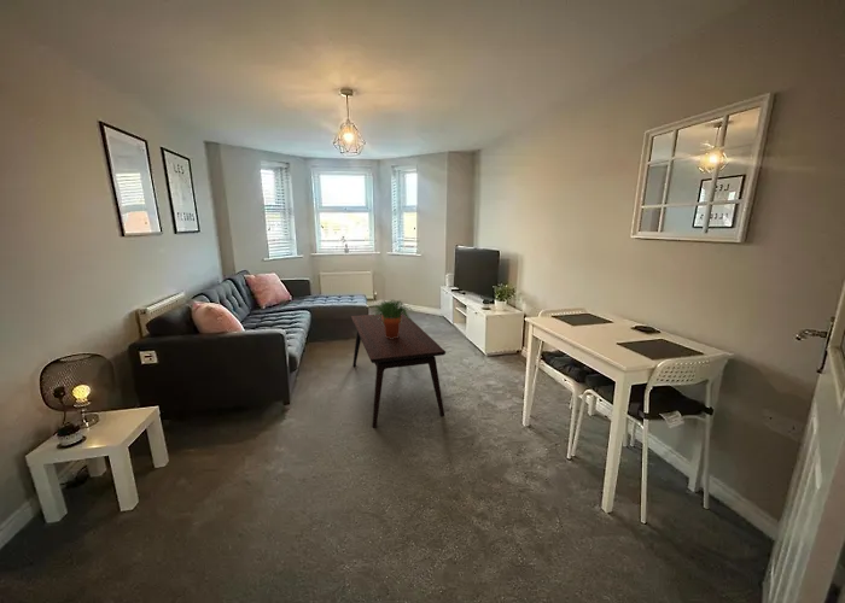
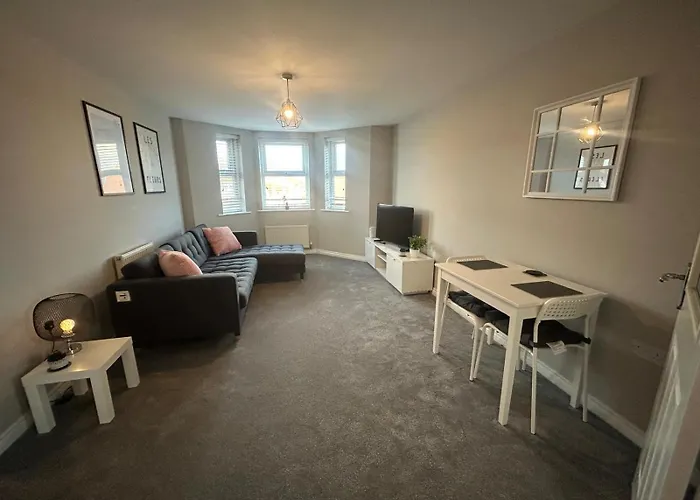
- coffee table (391, 358)
- potted plant (392, 317)
